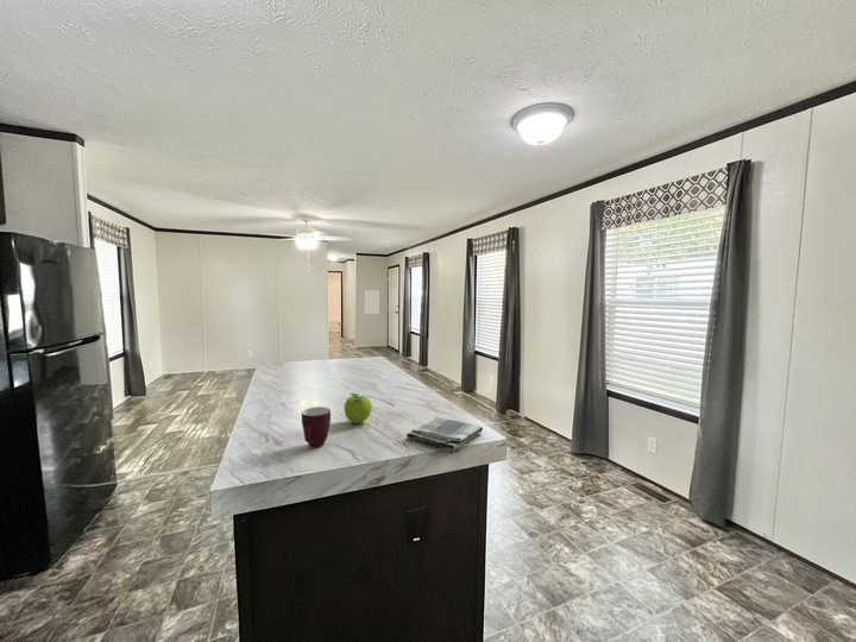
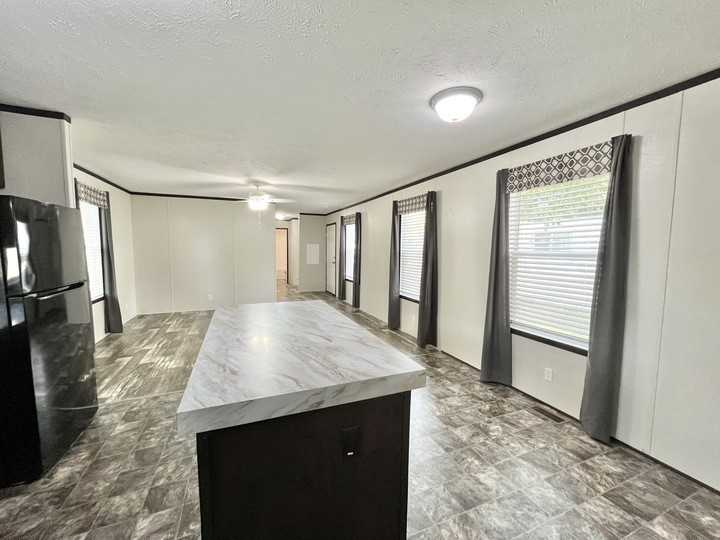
- fruit (358, 408)
- mug (315, 429)
- dish towel (445, 430)
